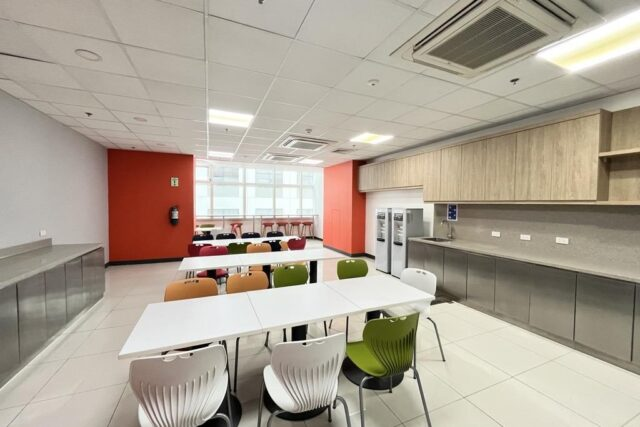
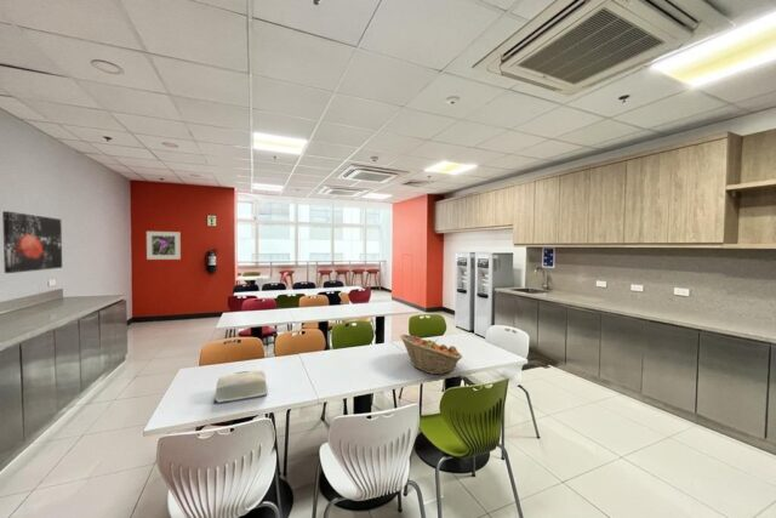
+ wall art (35, 243)
+ fruit basket (429, 351)
+ tissue box (241, 383)
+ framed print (164, 245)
